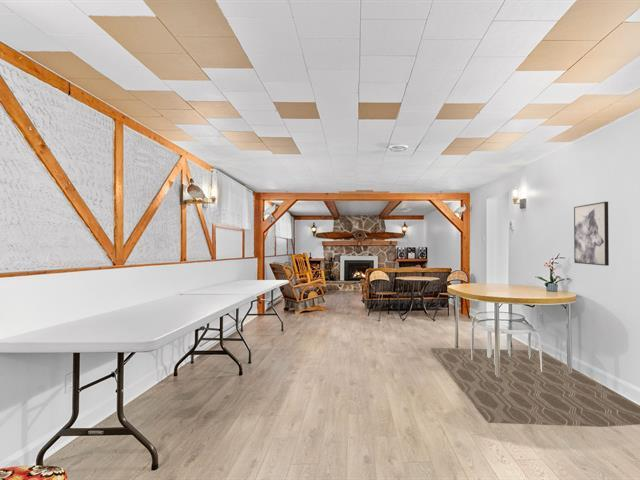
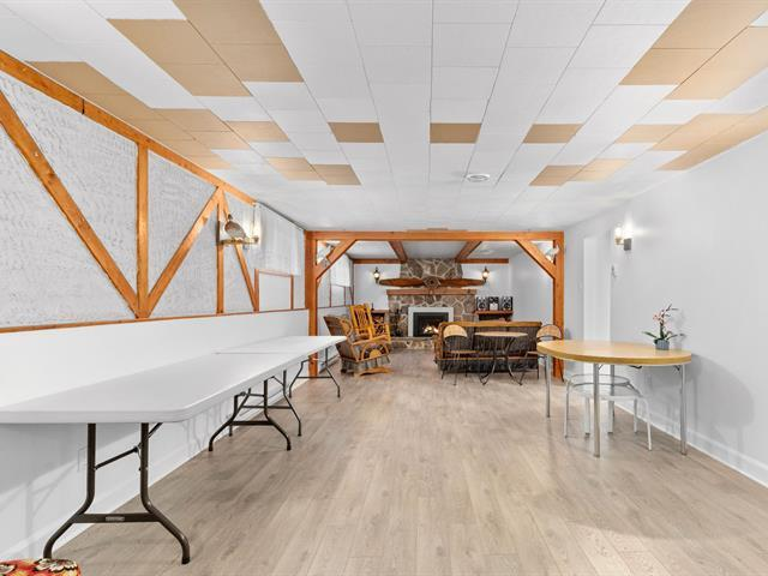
- wall art (590, 234)
- rug (521, 377)
